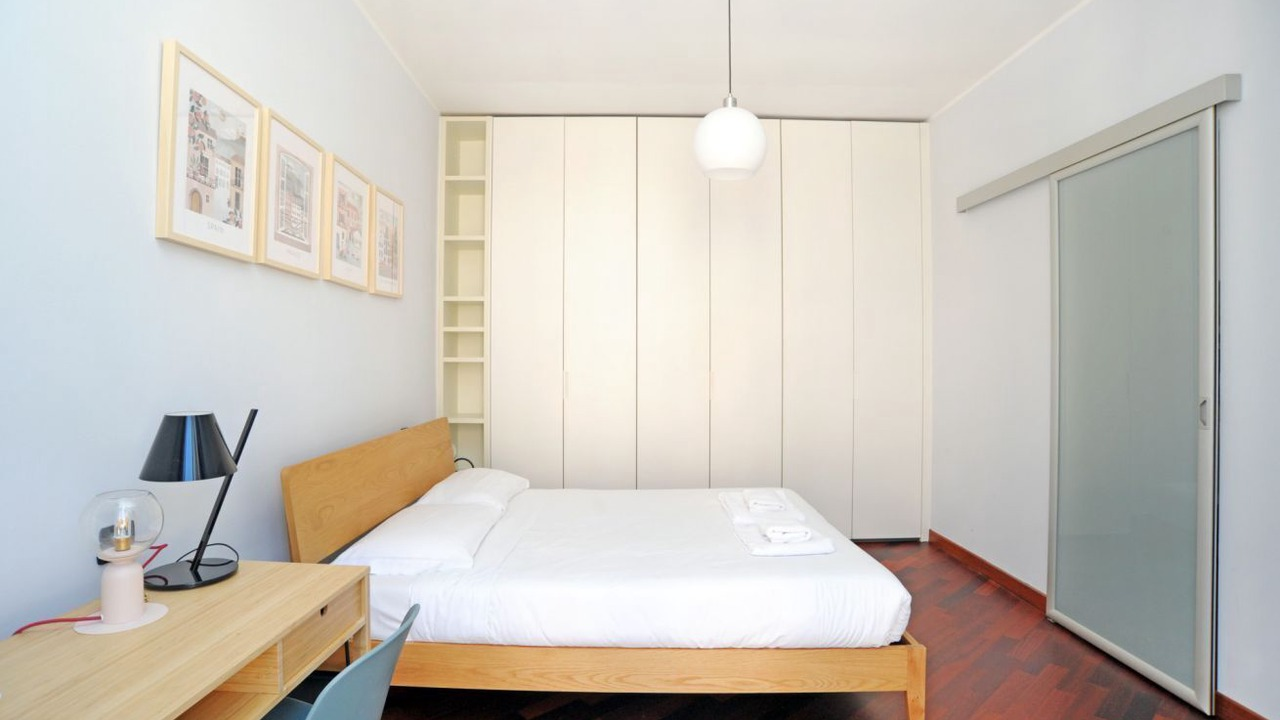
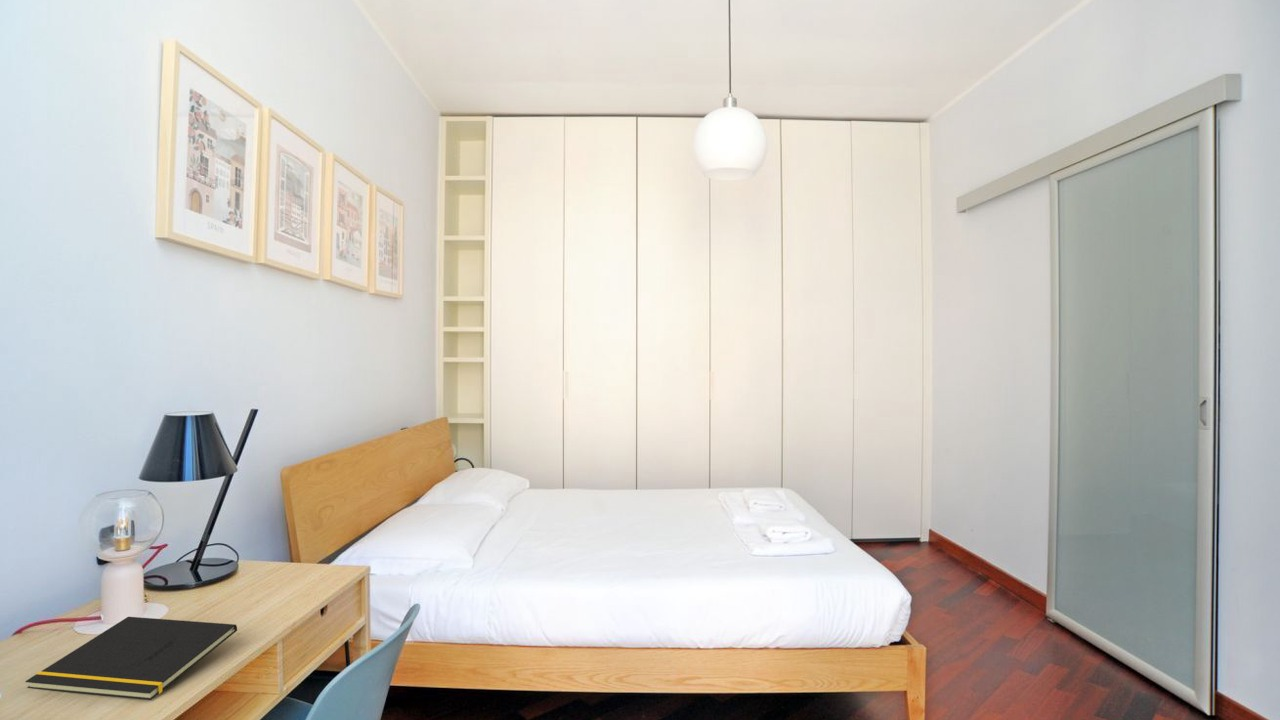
+ notepad (138, 654)
